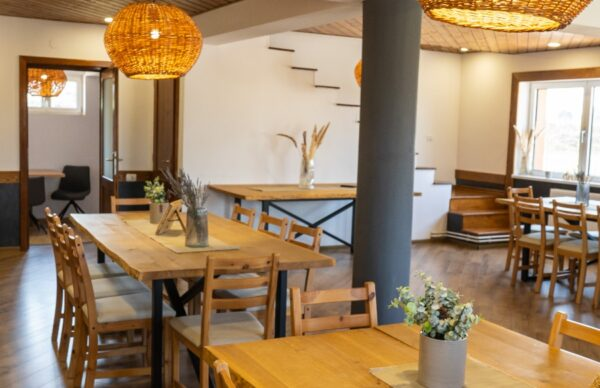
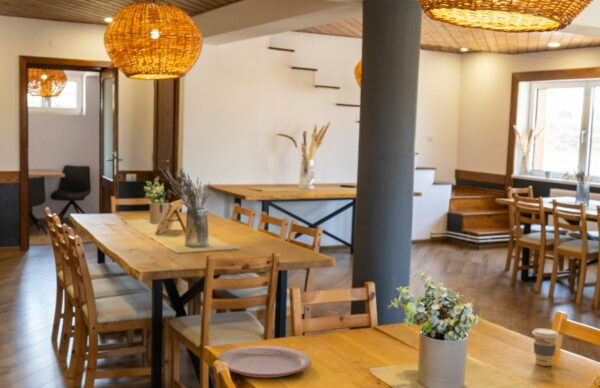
+ coffee cup (544, 347)
+ plate (264, 362)
